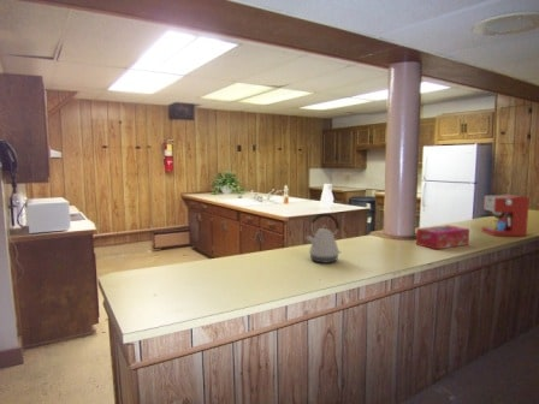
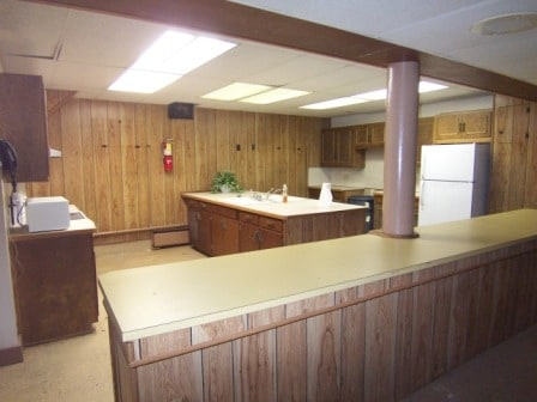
- tissue box (442, 236)
- coffee maker (504, 214)
- kettle (322, 237)
